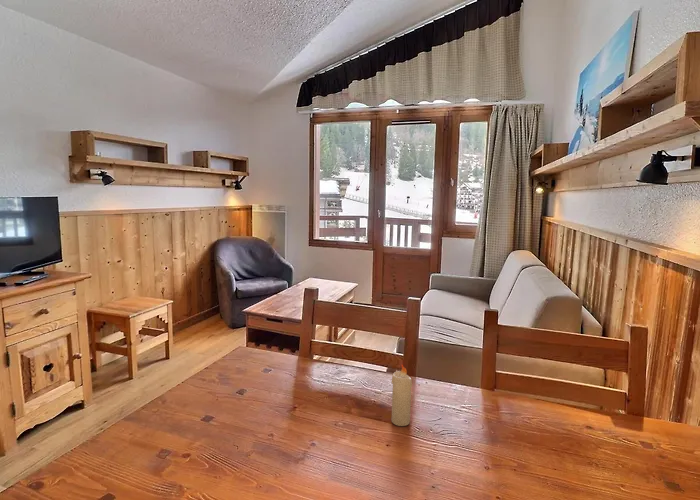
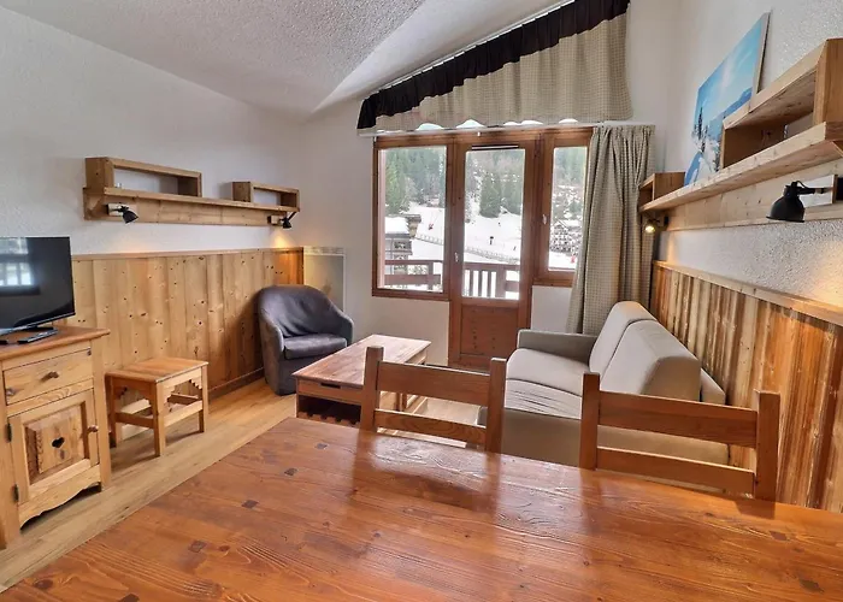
- candle (401, 392)
